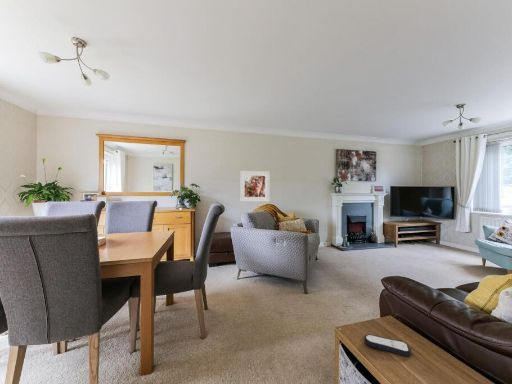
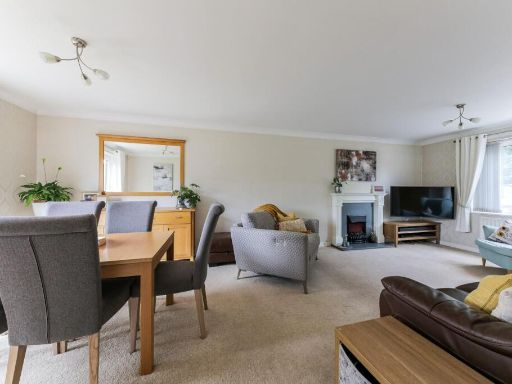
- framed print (254, 186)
- remote control (386, 344)
